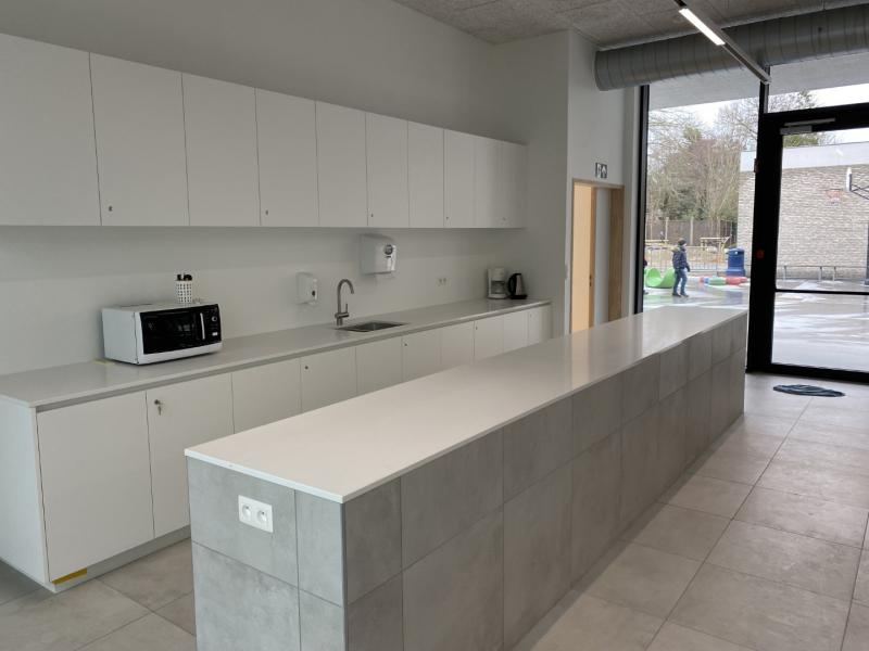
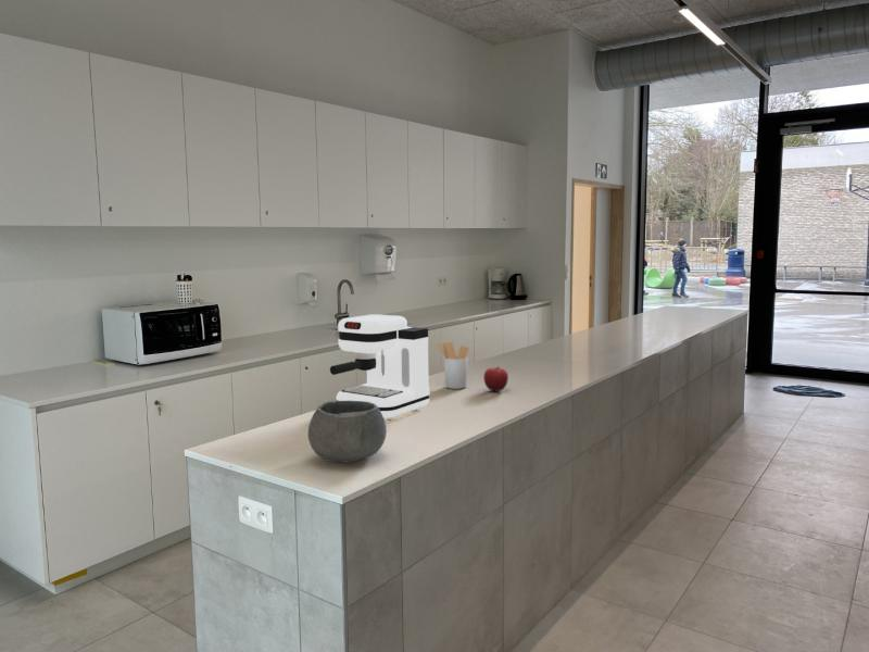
+ fruit (495, 378)
+ utensil holder (452, 363)
+ bowl (347, 431)
+ coffee maker (379, 364)
